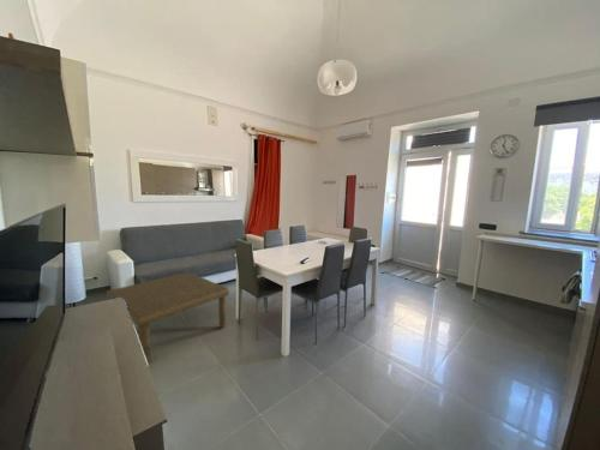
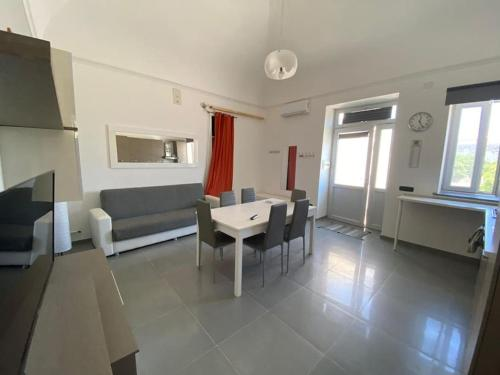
- coffee table (169, 310)
